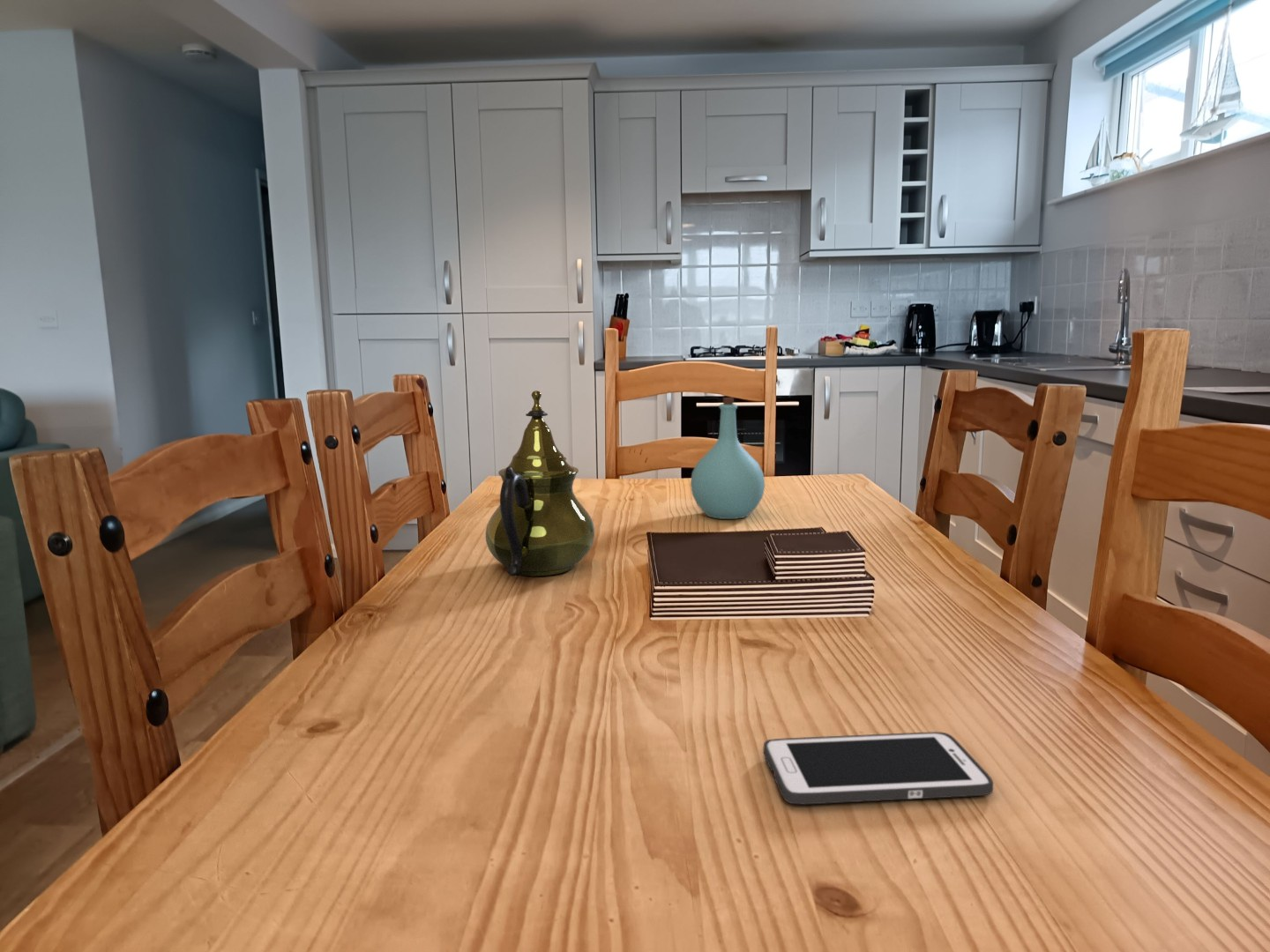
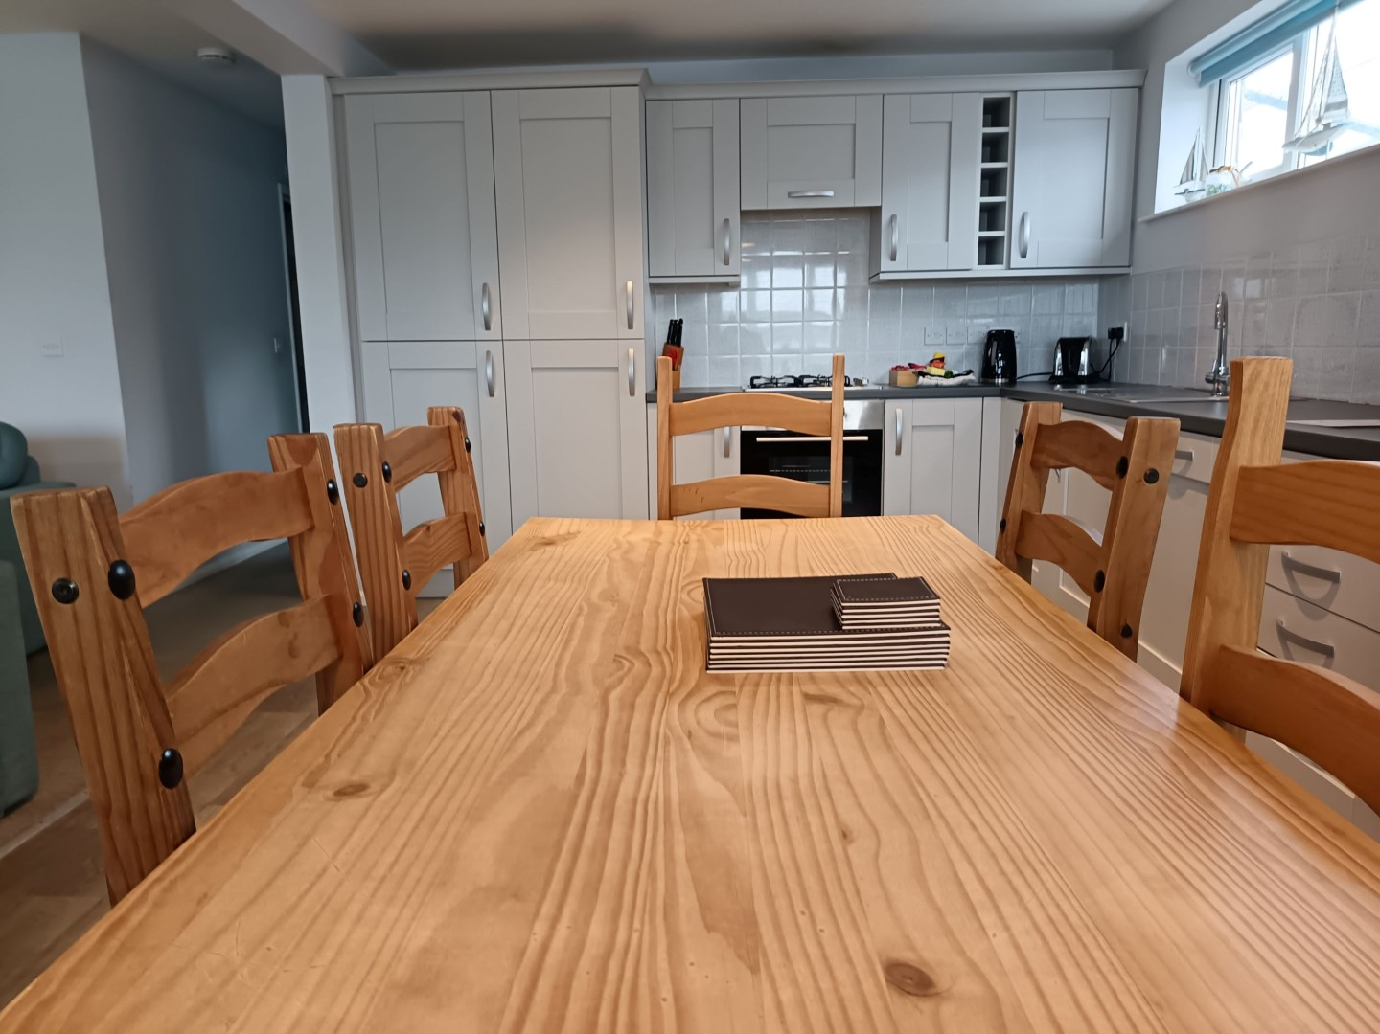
- teapot (537, 480)
- cell phone (872, 766)
- bottle (728, 457)
